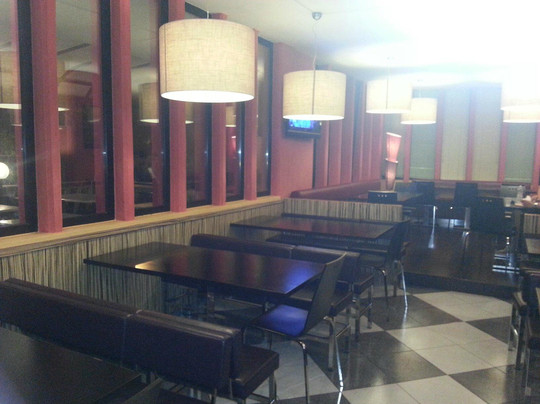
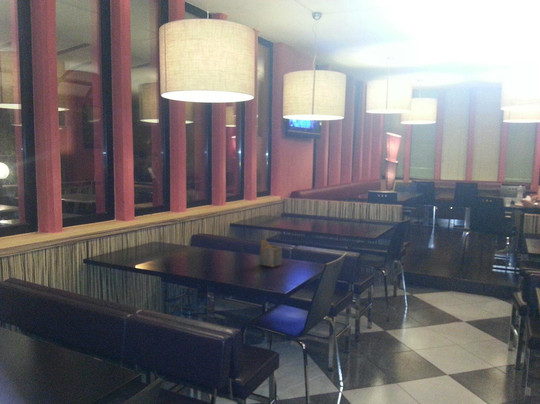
+ napkin holder (270, 252)
